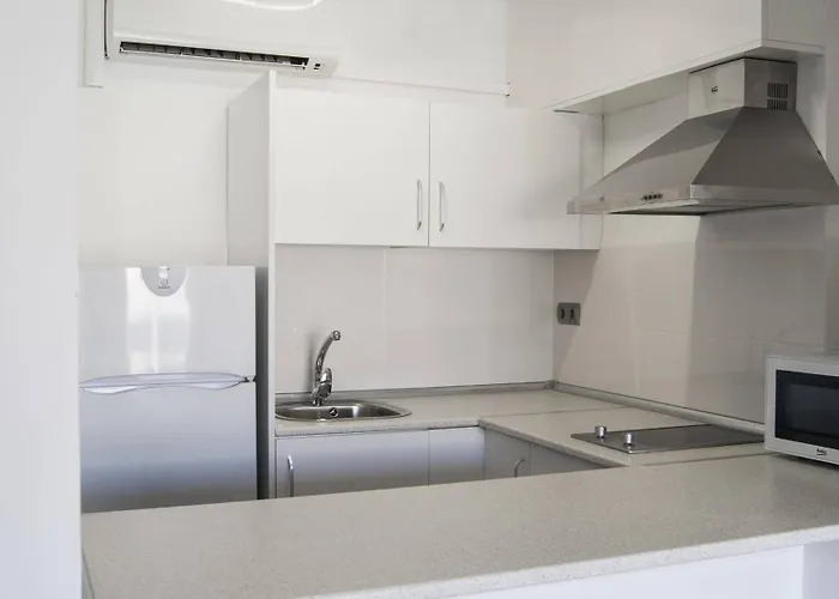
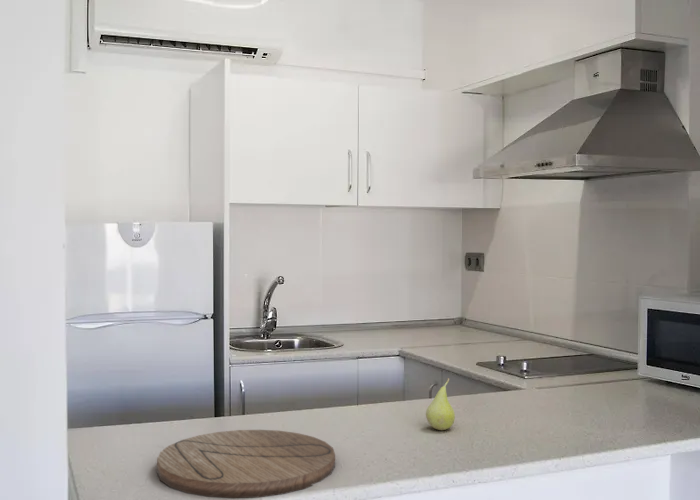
+ cutting board (247, 460)
+ fruit (441, 404)
